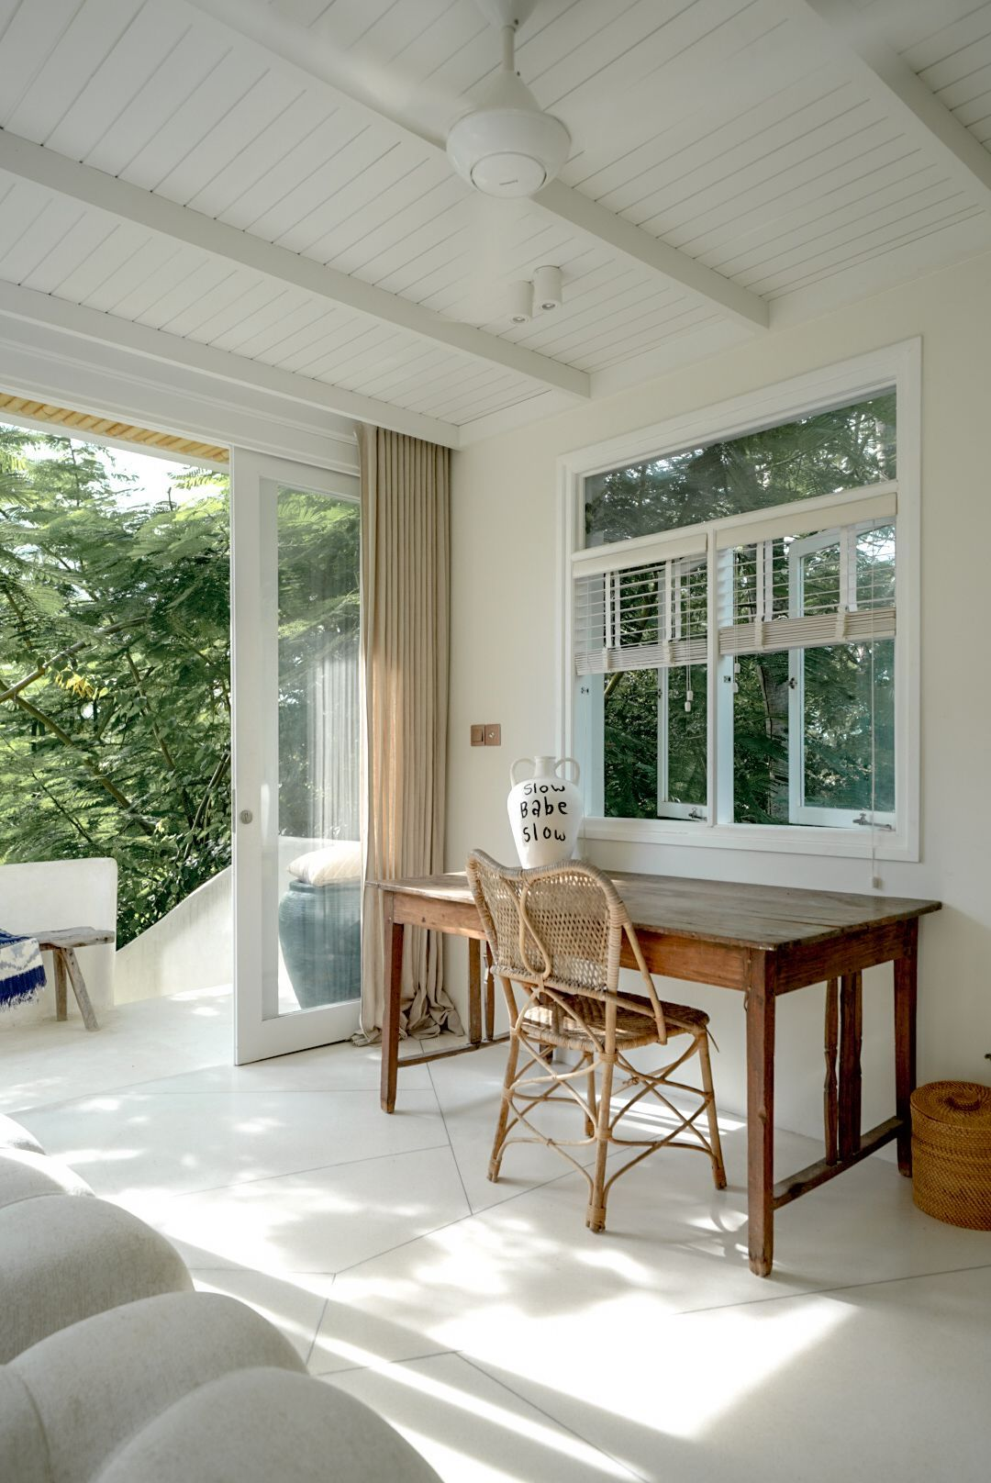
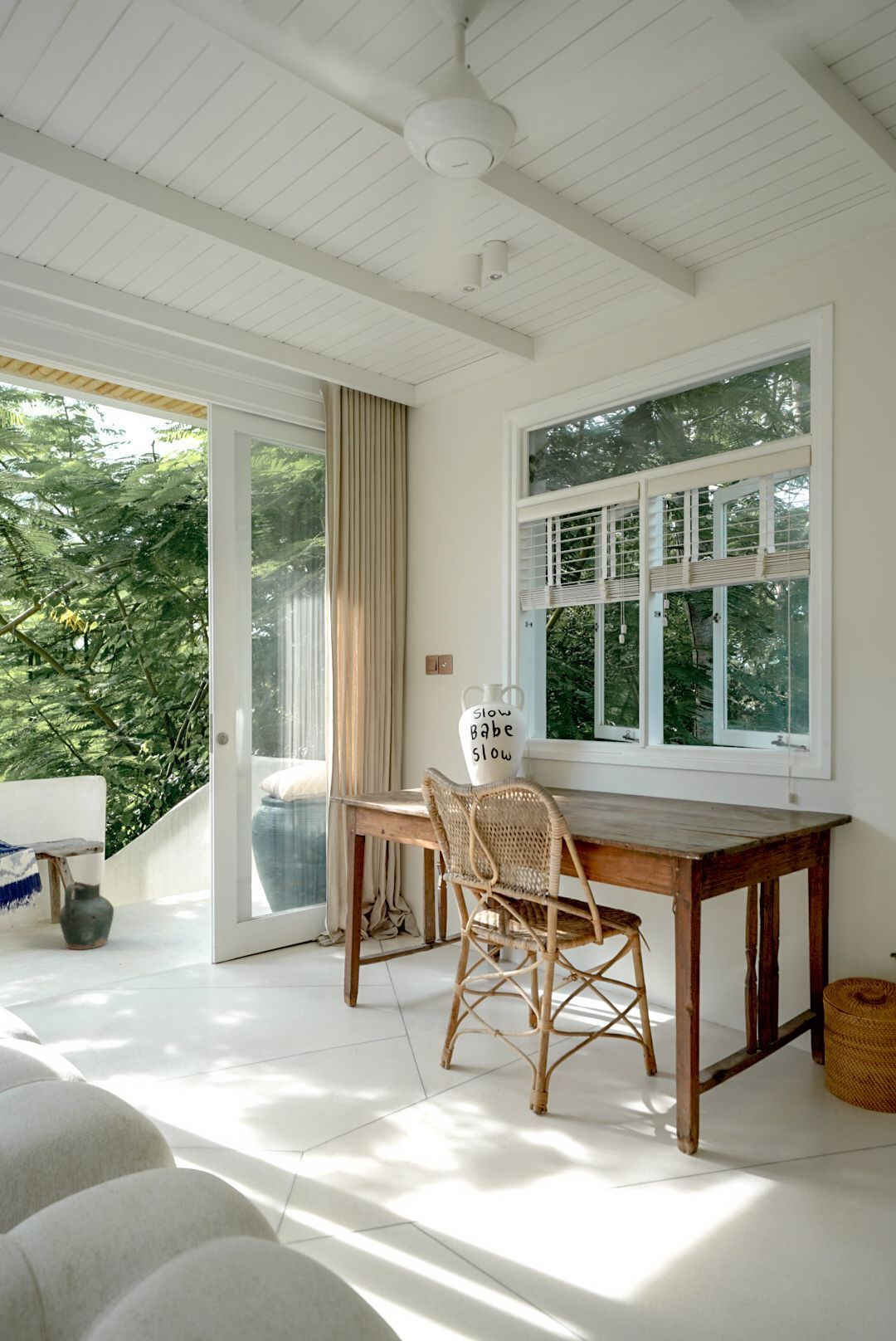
+ ceramic jug (86, 912)
